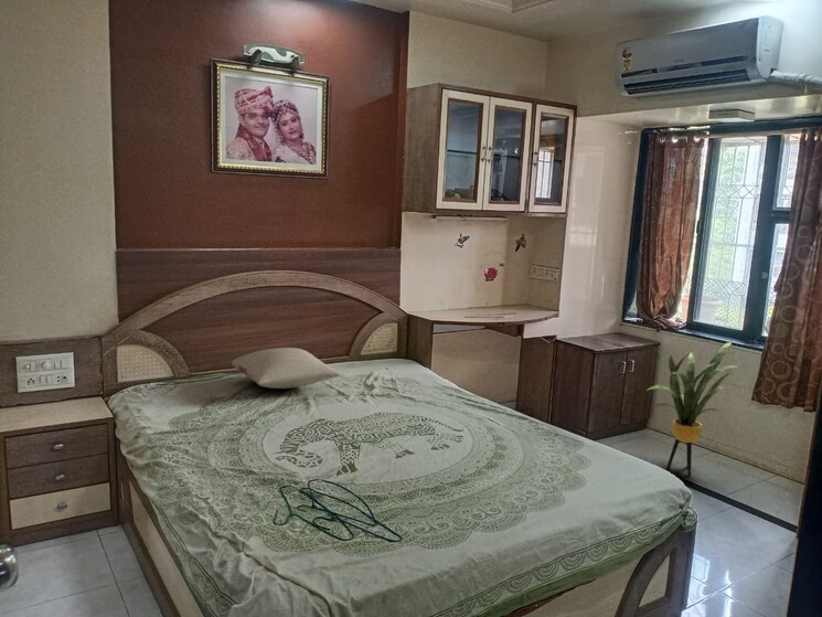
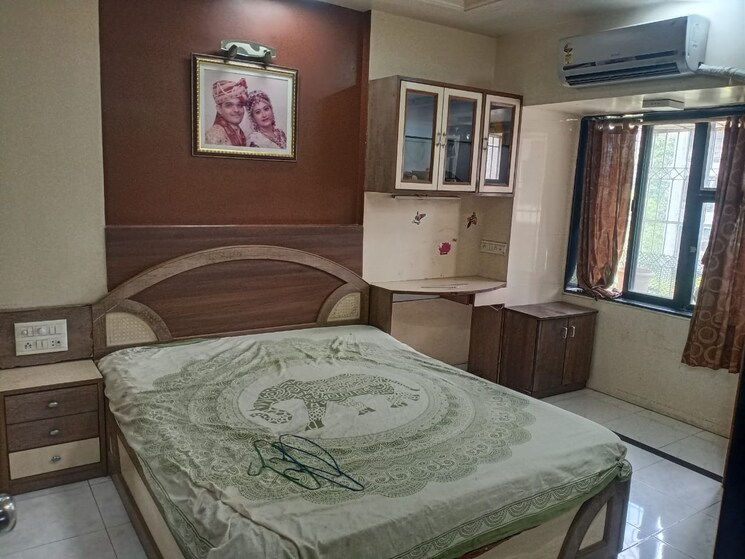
- pillow (285, 368)
- house plant (697, 409)
